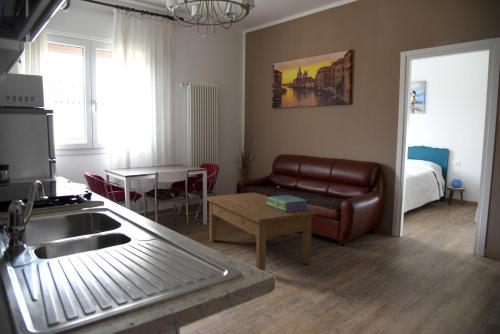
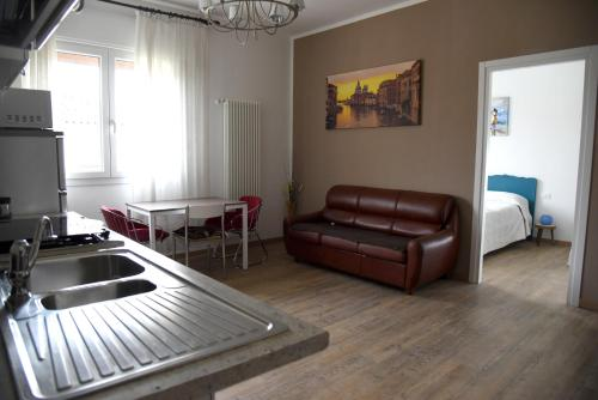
- stack of books (287, 202)
- coffee table (255, 227)
